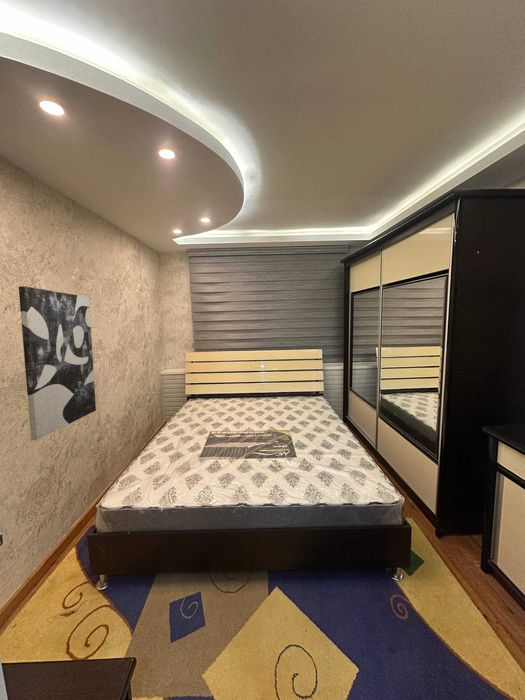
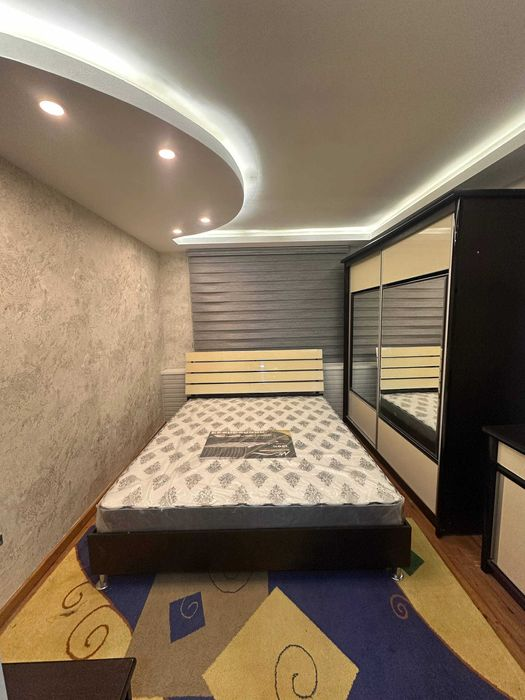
- wall art (63, 359)
